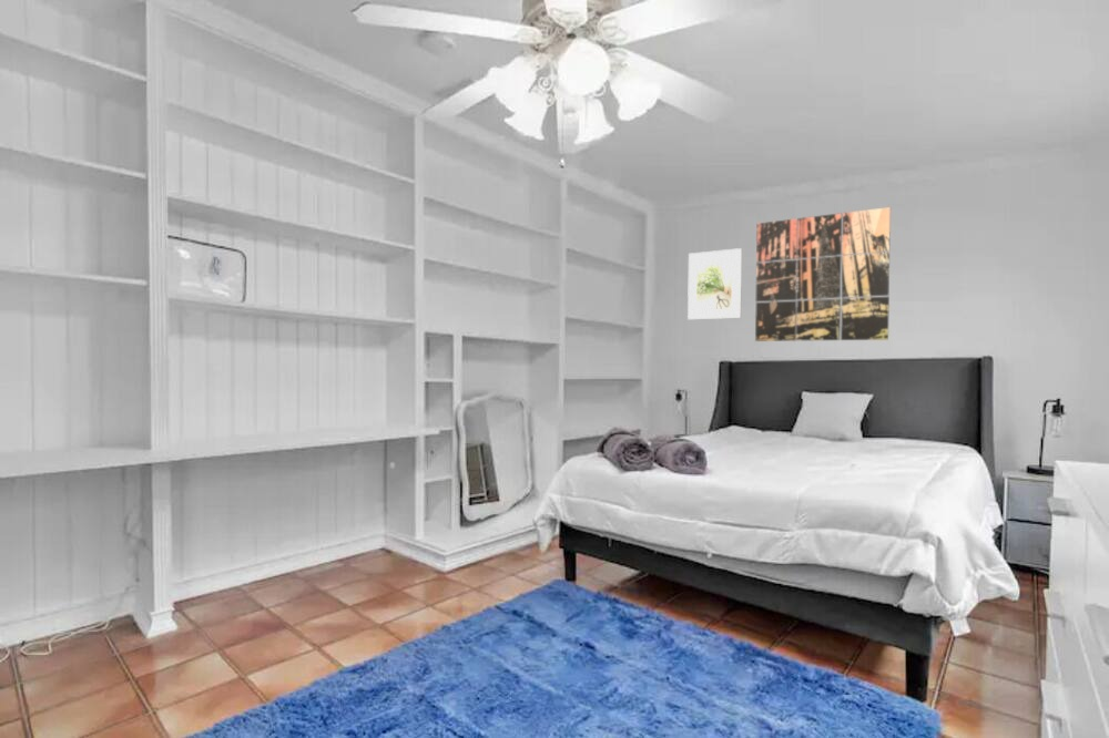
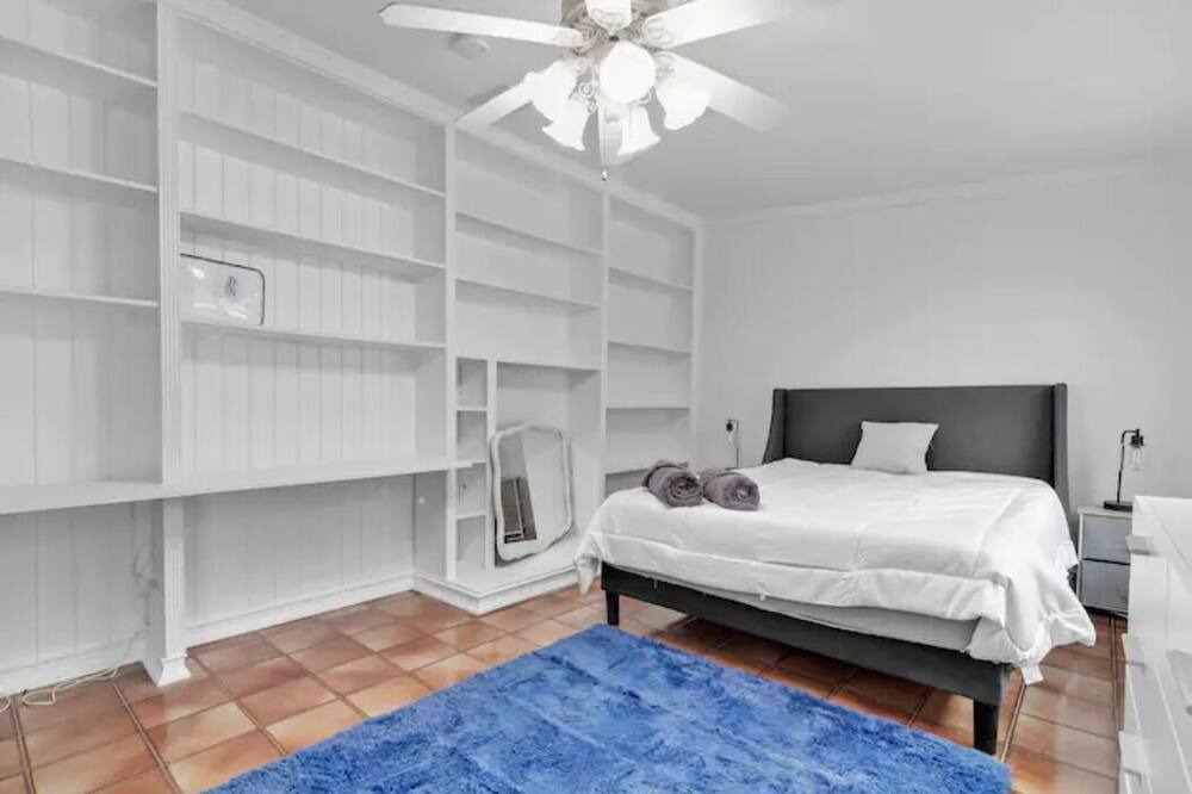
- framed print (713, 285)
- wall art (818, 278)
